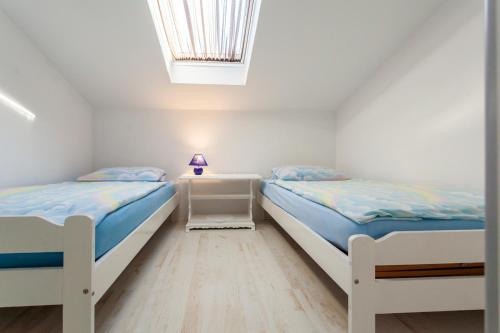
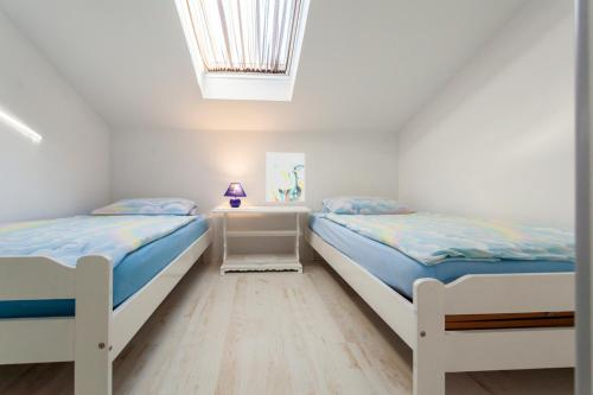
+ wall art (285, 177)
